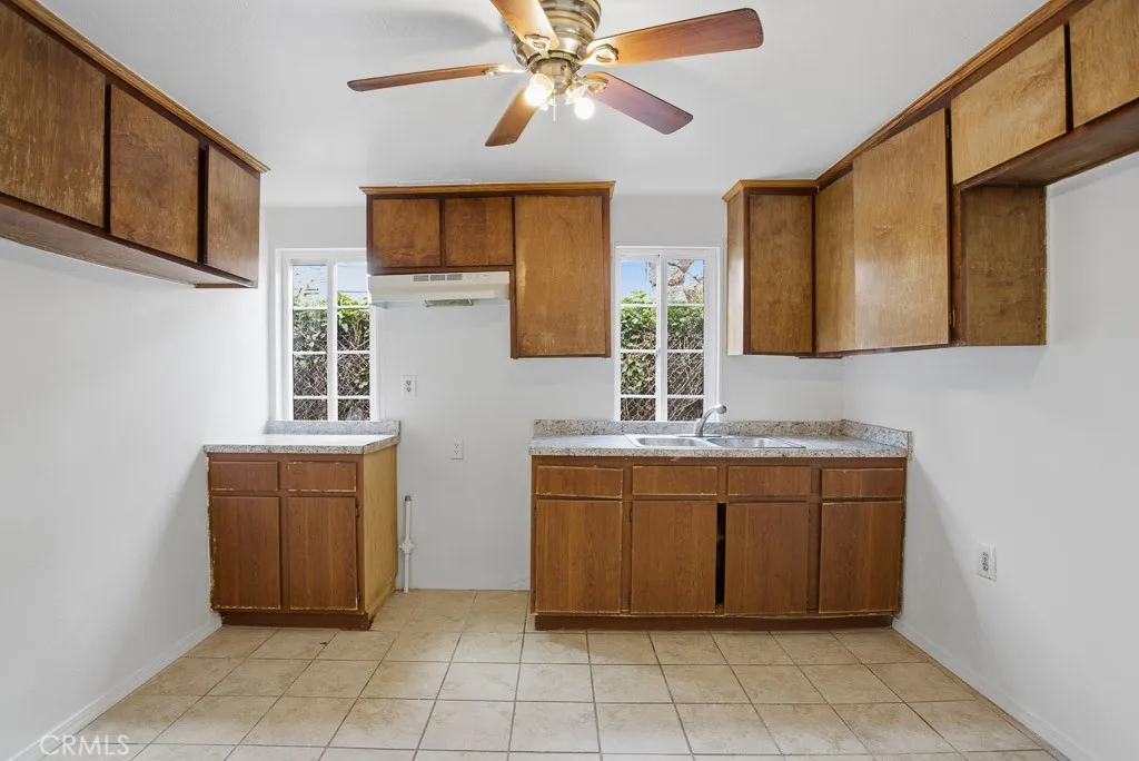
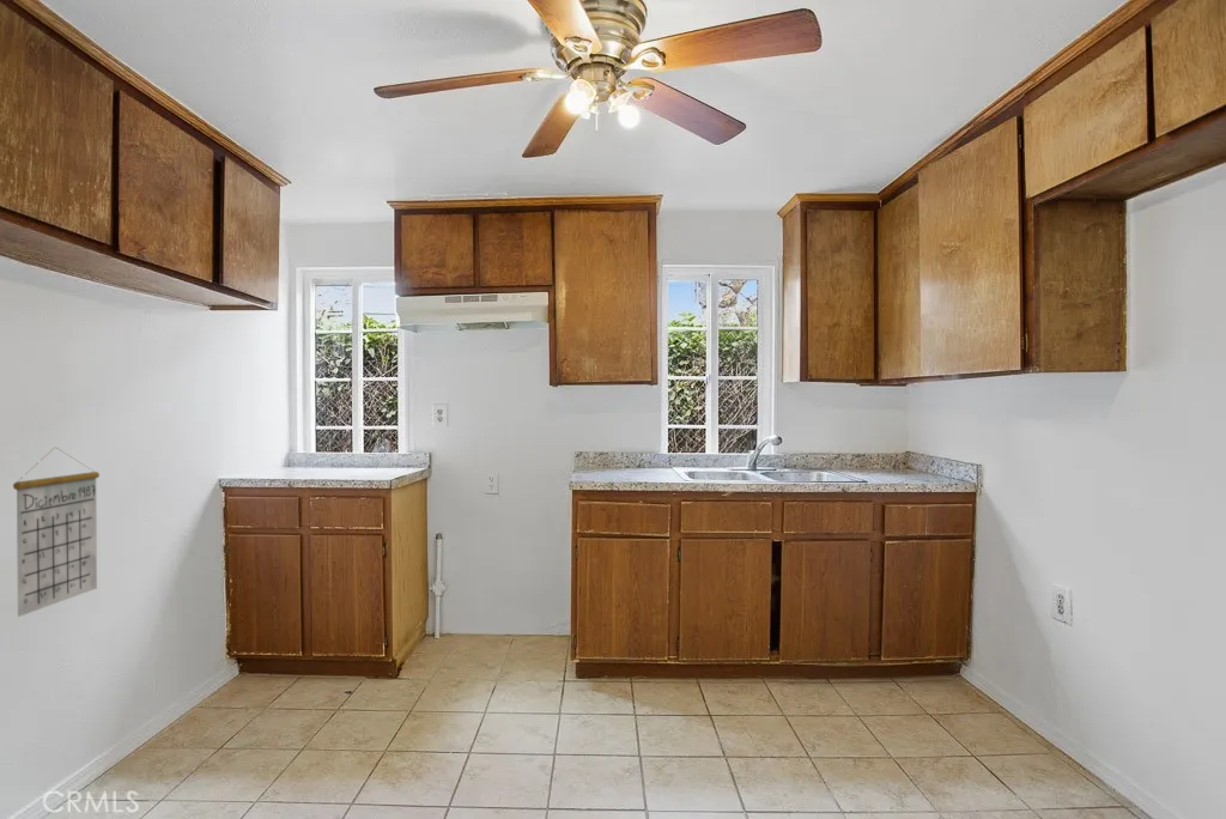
+ calendar (59, 523)
